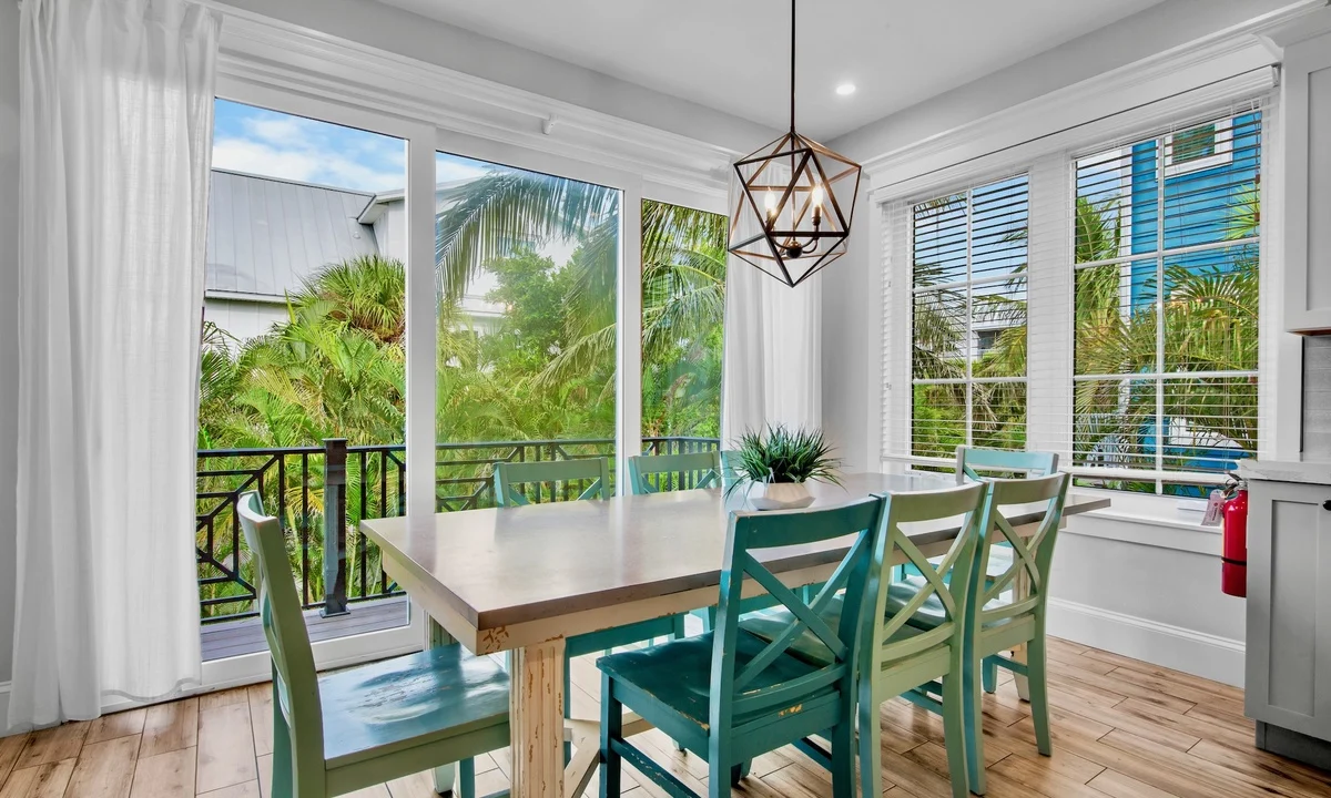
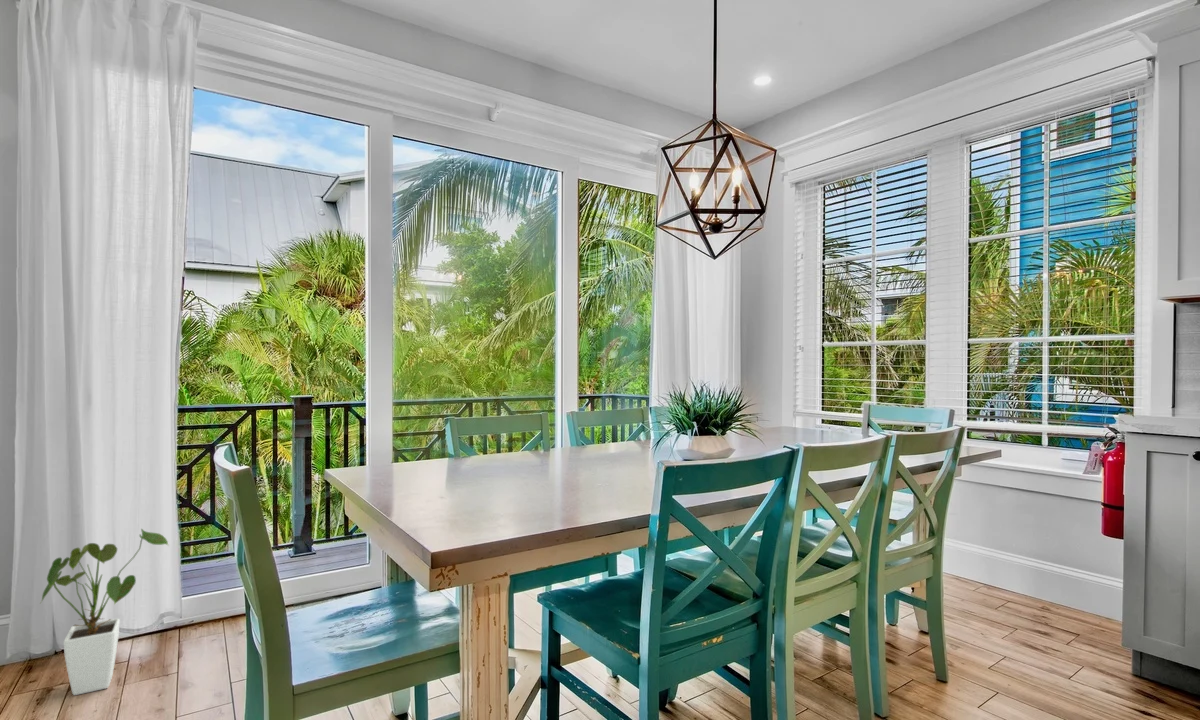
+ house plant (103, 609)
